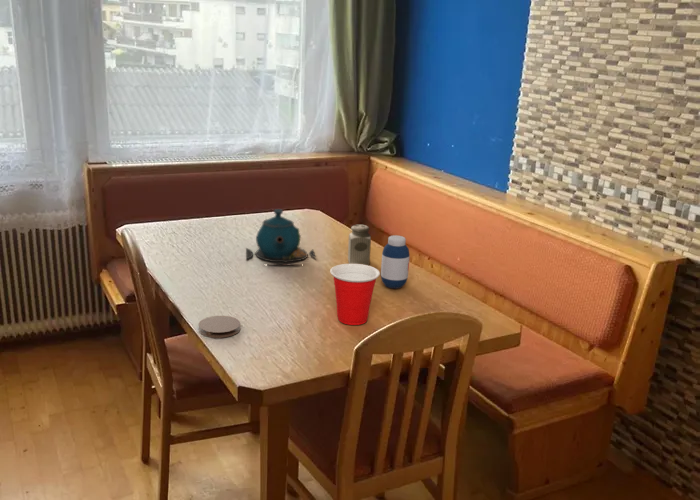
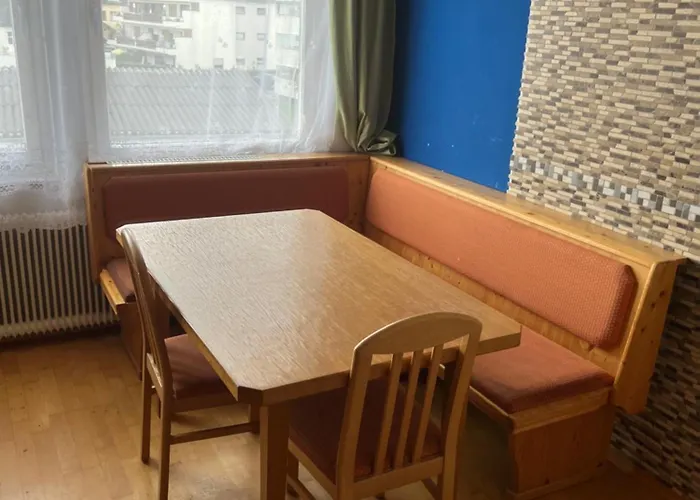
- medicine bottle (395, 262)
- teapot (280, 232)
- salt shaker (359, 244)
- coaster (219, 326)
- cup (353, 295)
